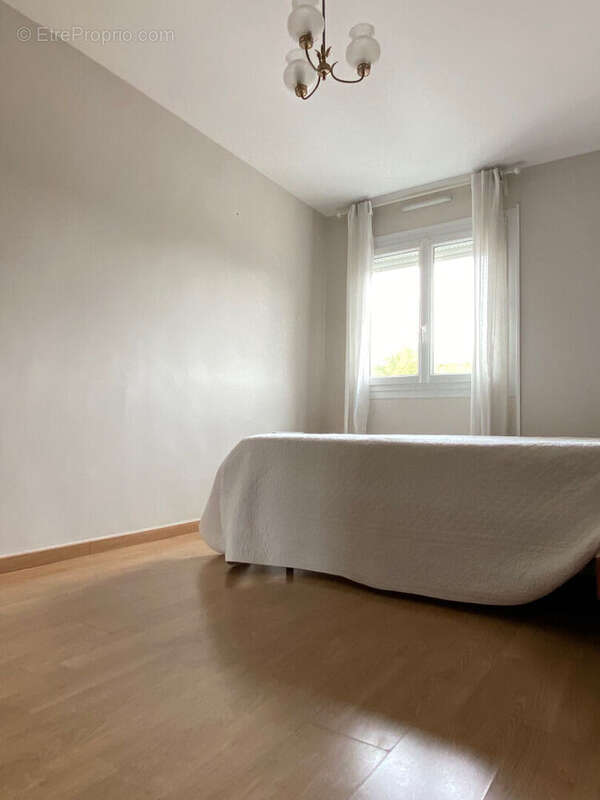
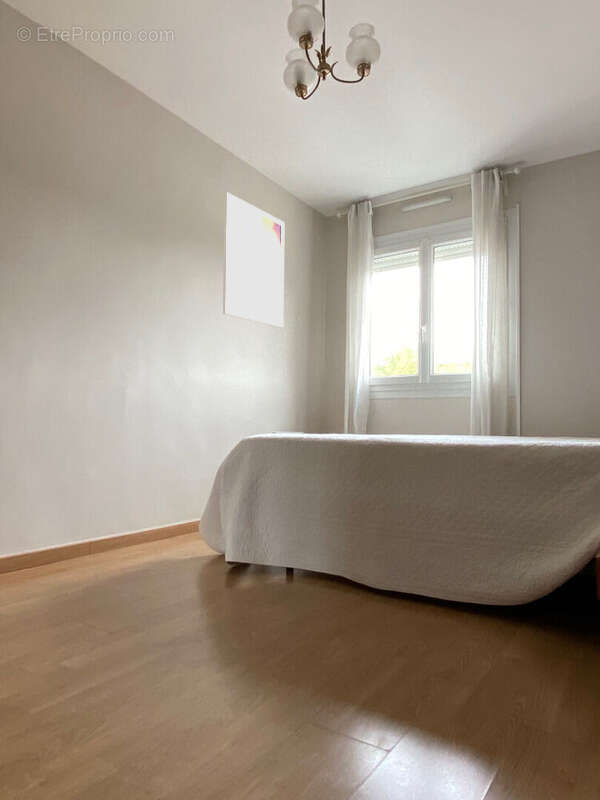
+ wall art (255, 264)
